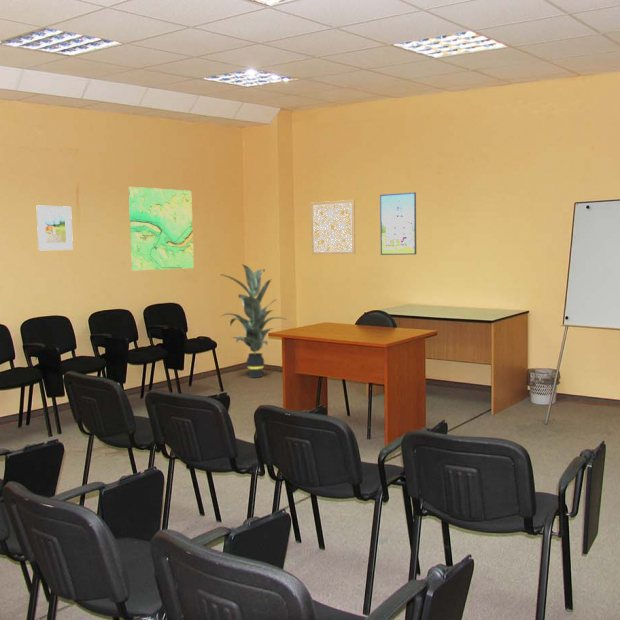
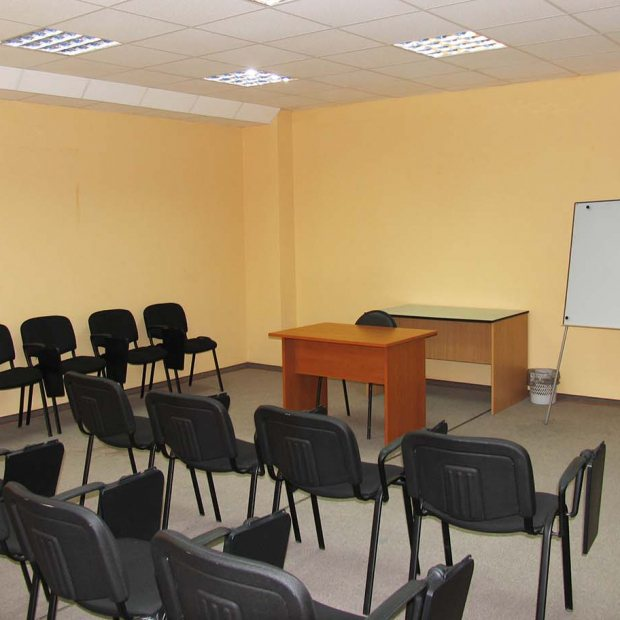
- map (162, 229)
- wall art (334, 226)
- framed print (55, 228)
- indoor plant (249, 320)
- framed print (397, 224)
